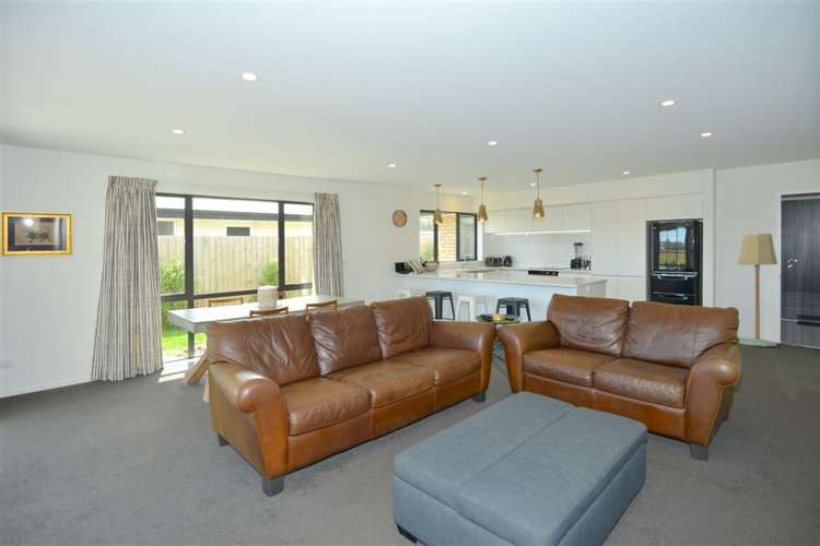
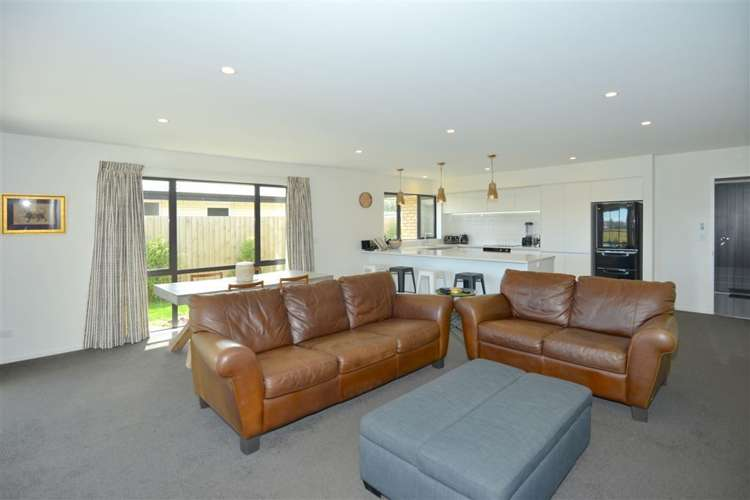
- floor lamp (757, 288)
